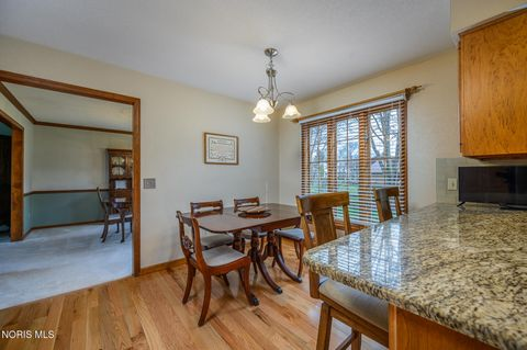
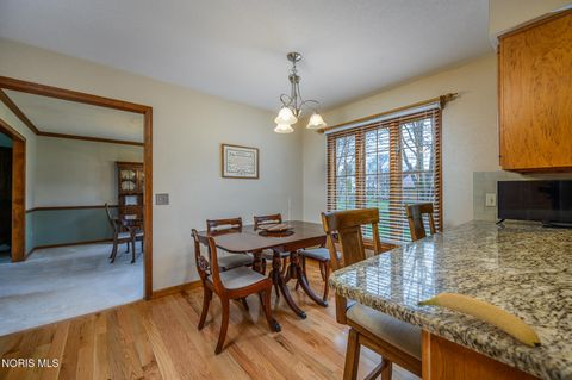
+ banana (474, 312)
